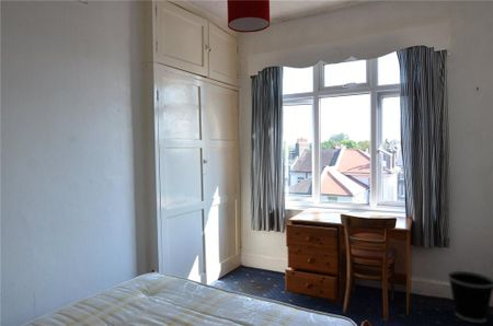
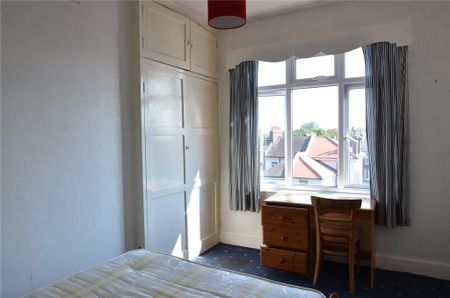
- wastebasket (470, 296)
